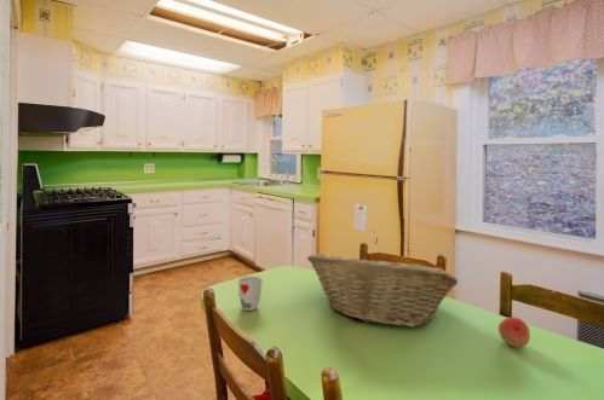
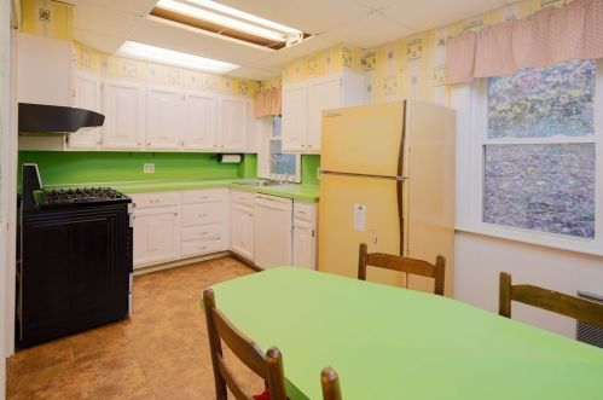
- fruit basket (376, 280)
- fruit (513, 331)
- cup (249, 292)
